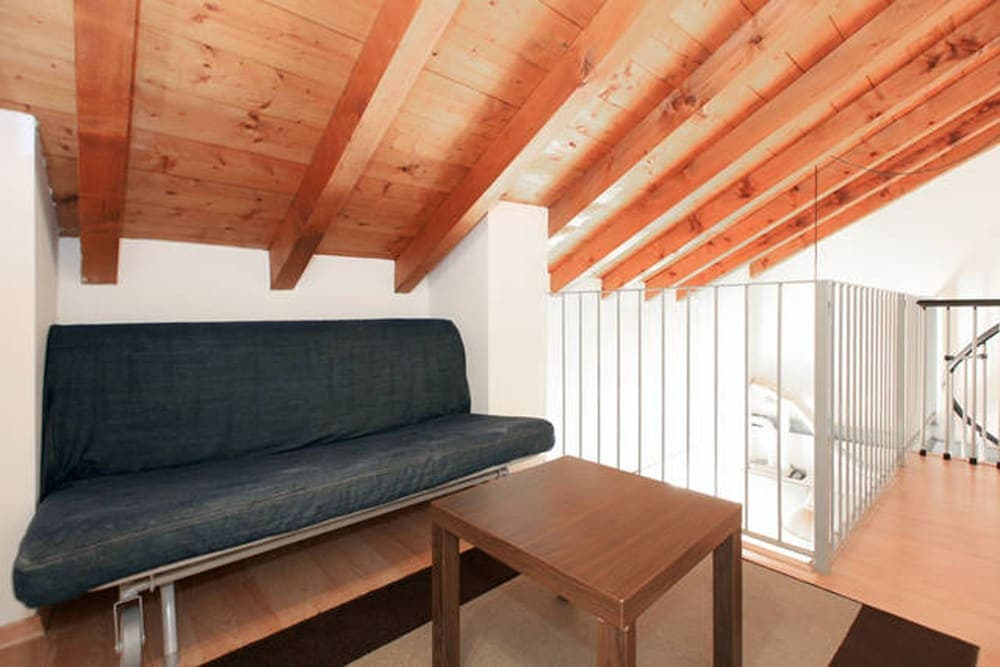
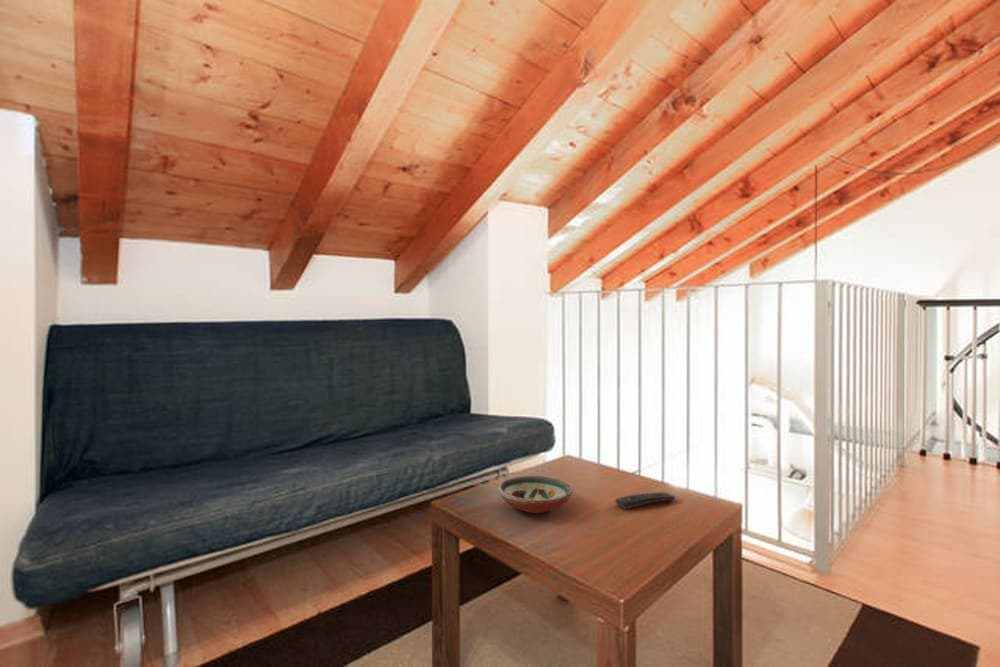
+ decorative bowl (535, 496)
+ remote control (647, 498)
